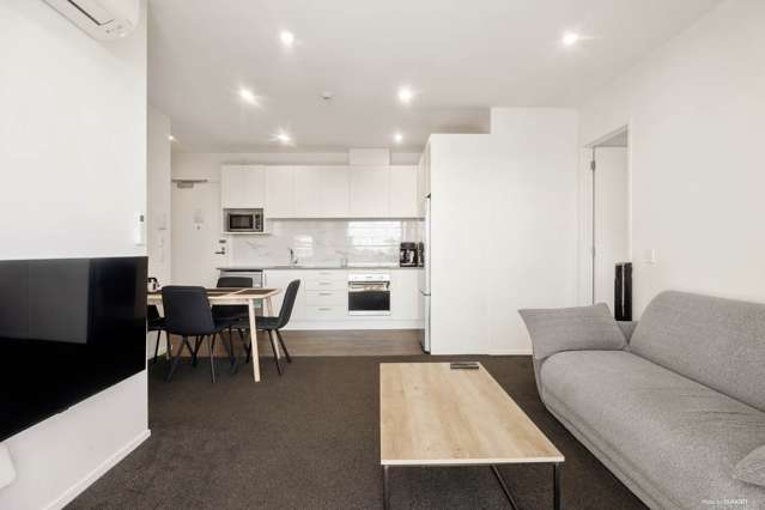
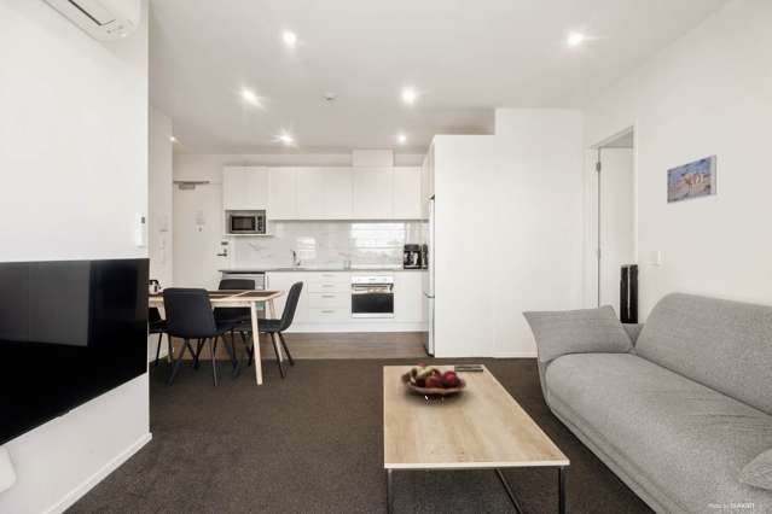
+ fruit basket (431, 379)
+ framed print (689, 181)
